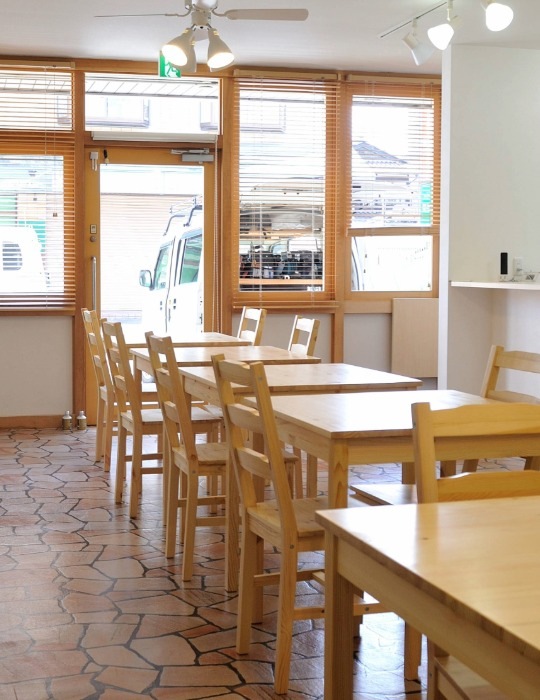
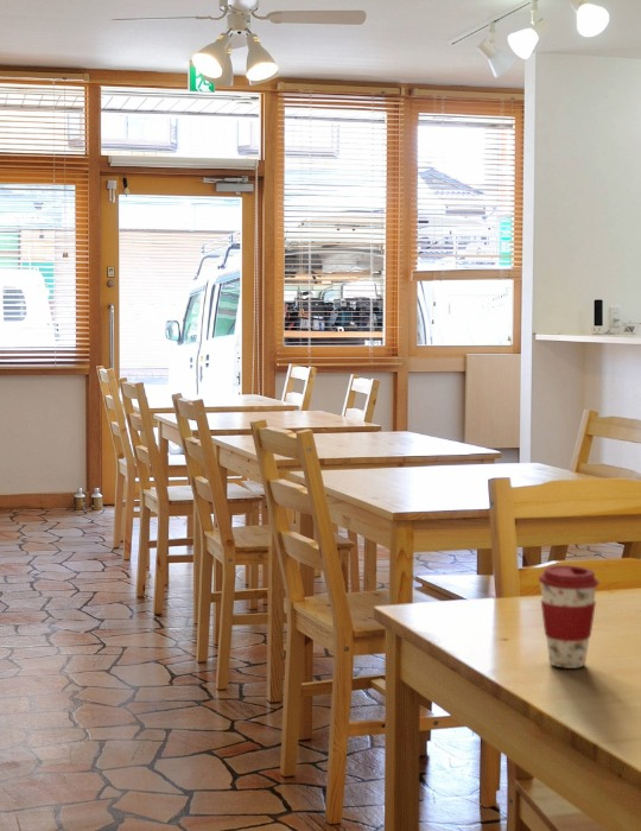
+ coffee cup (567, 616)
